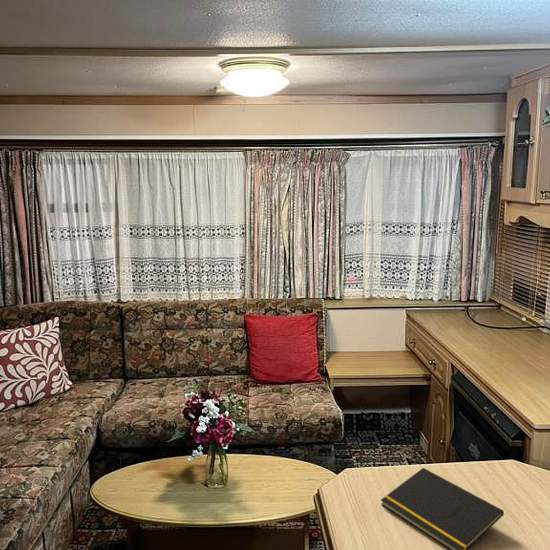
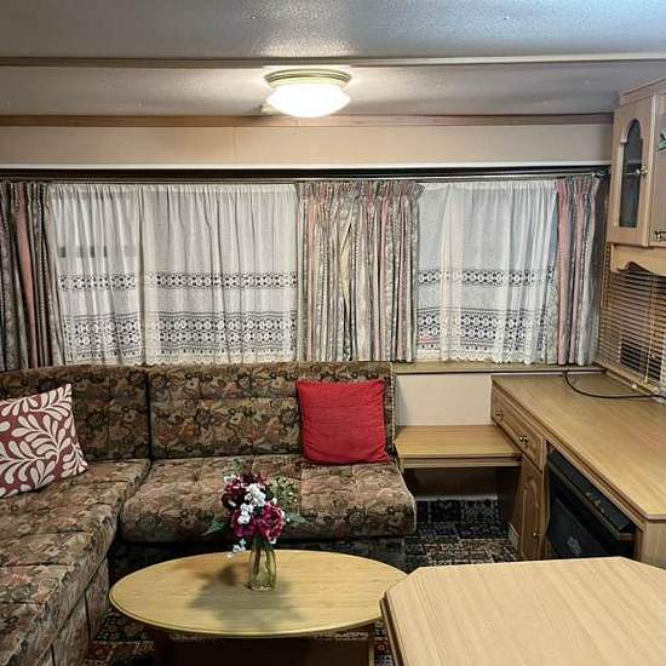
- notepad (439, 507)
